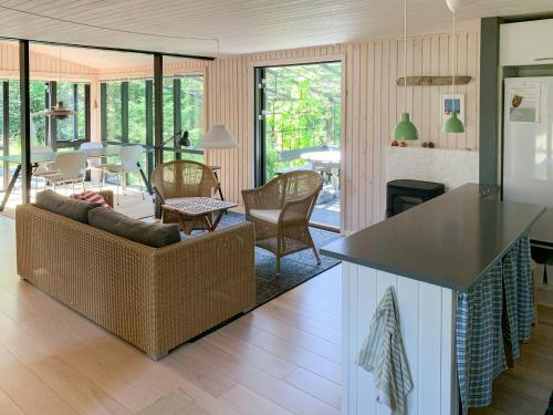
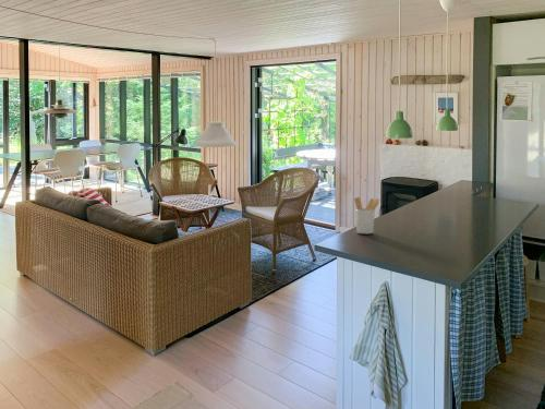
+ utensil holder (367, 214)
